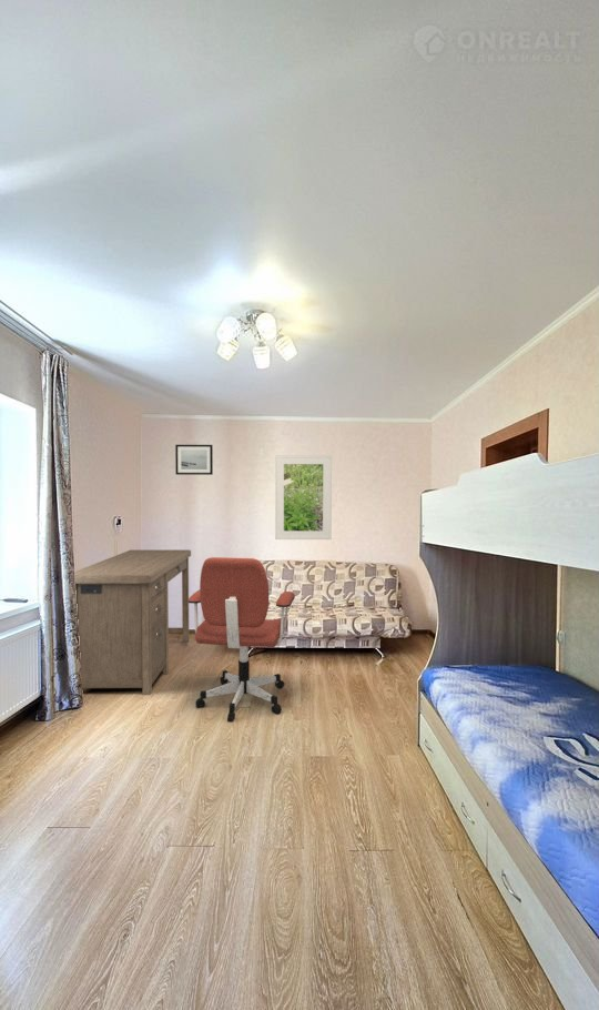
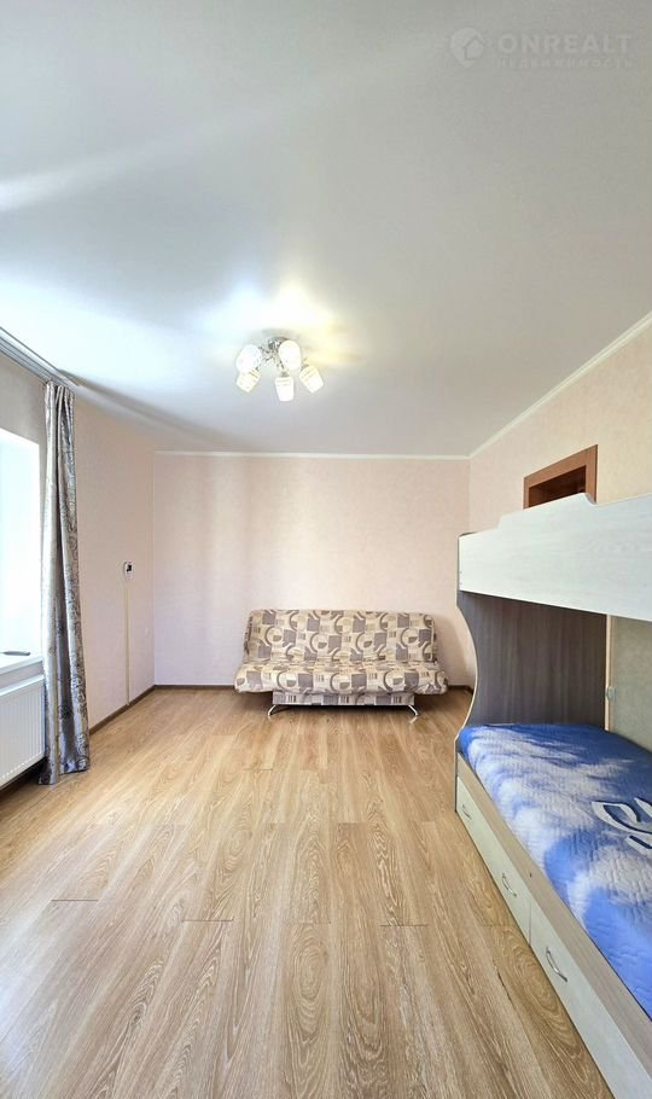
- desk (139, 613)
- office chair (242, 627)
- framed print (303, 497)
- wall art (194, 459)
